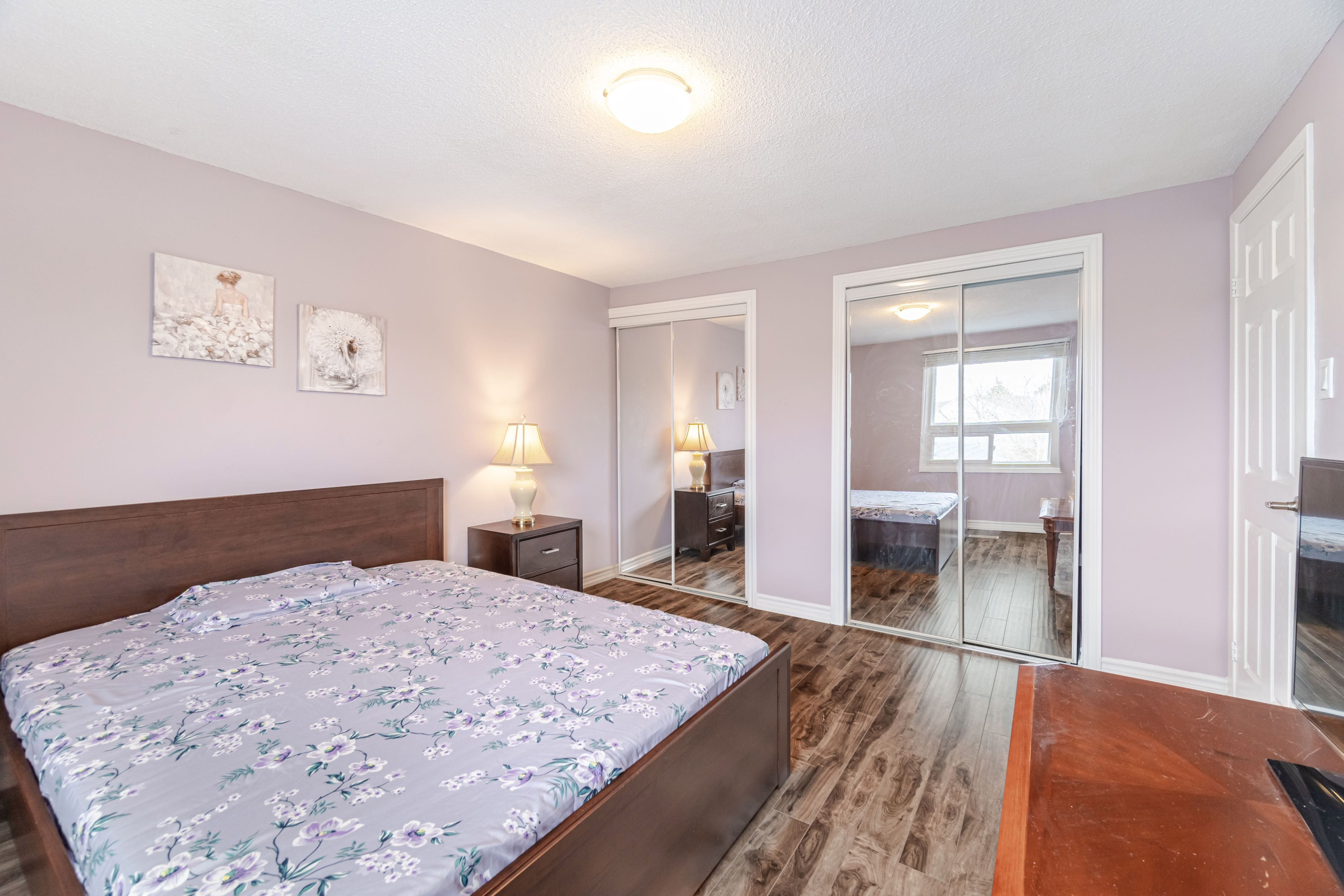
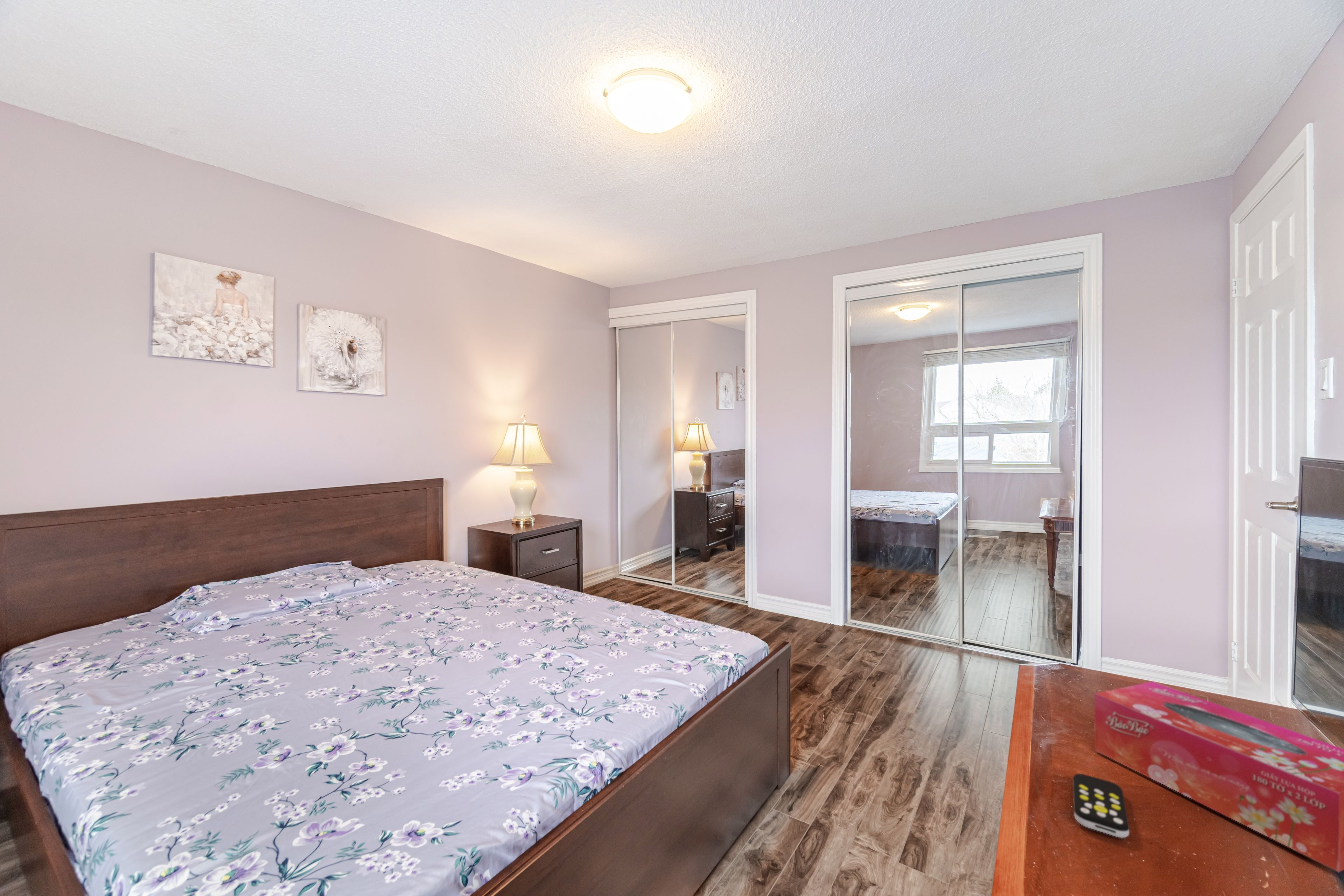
+ tissue box (1228, 758)
+ remote control (1099, 803)
